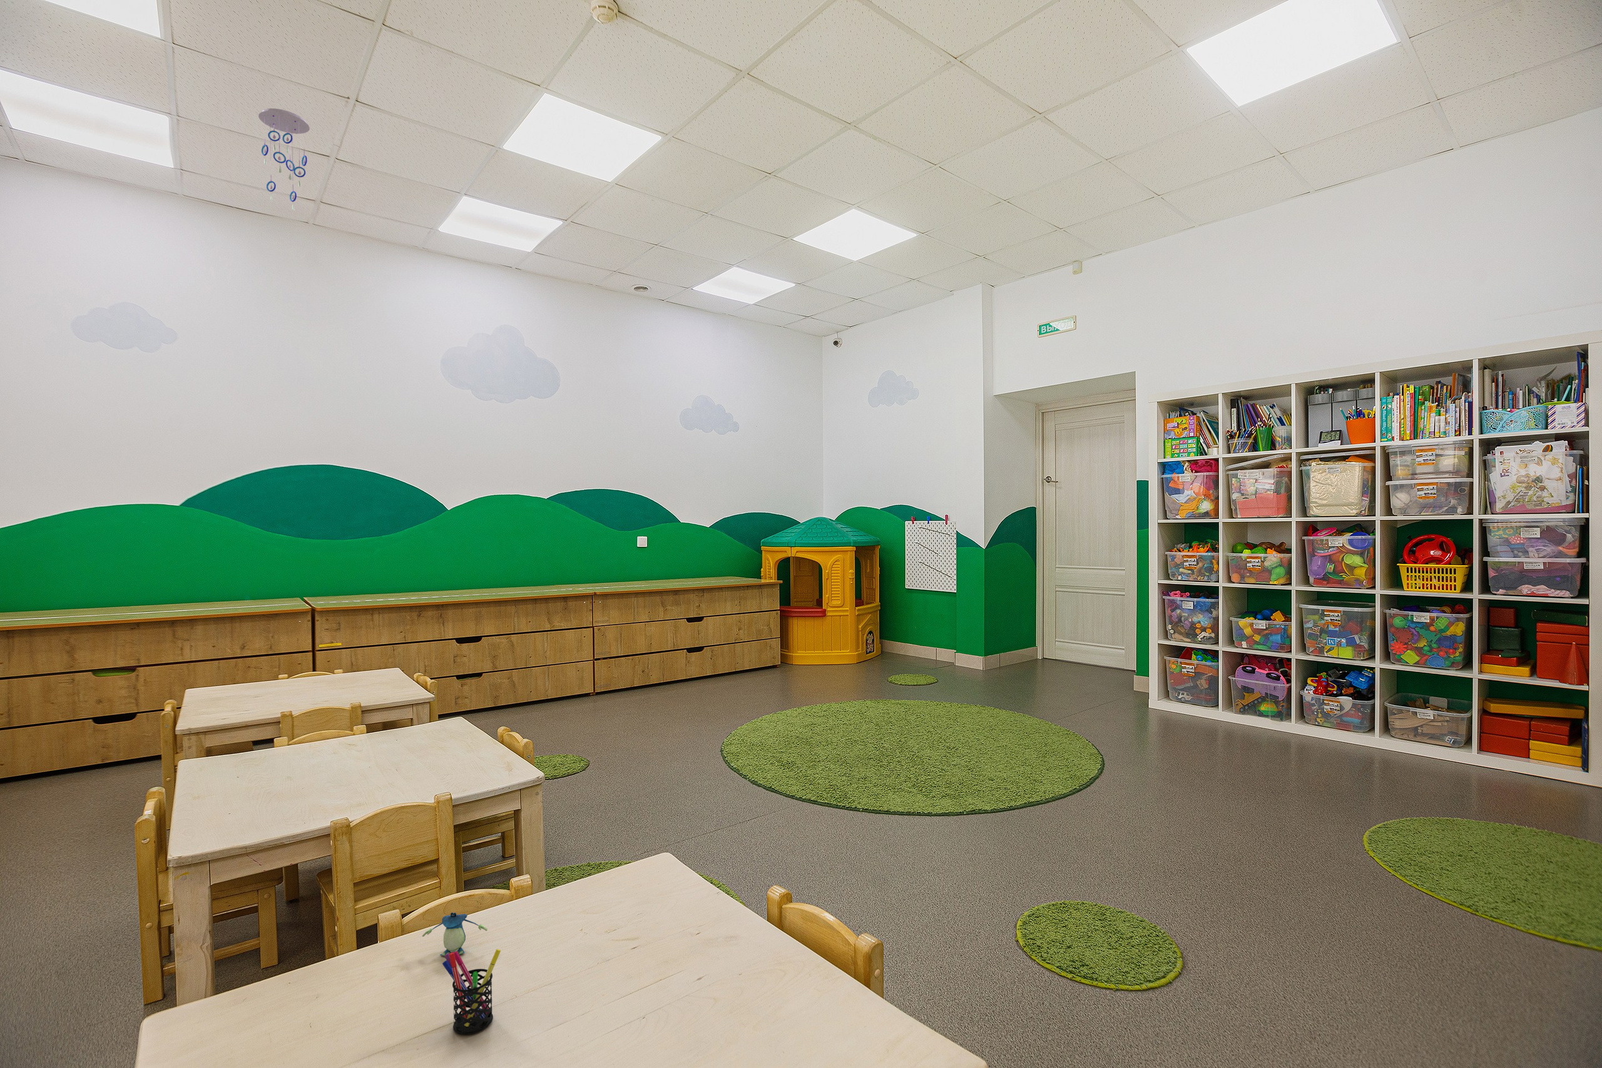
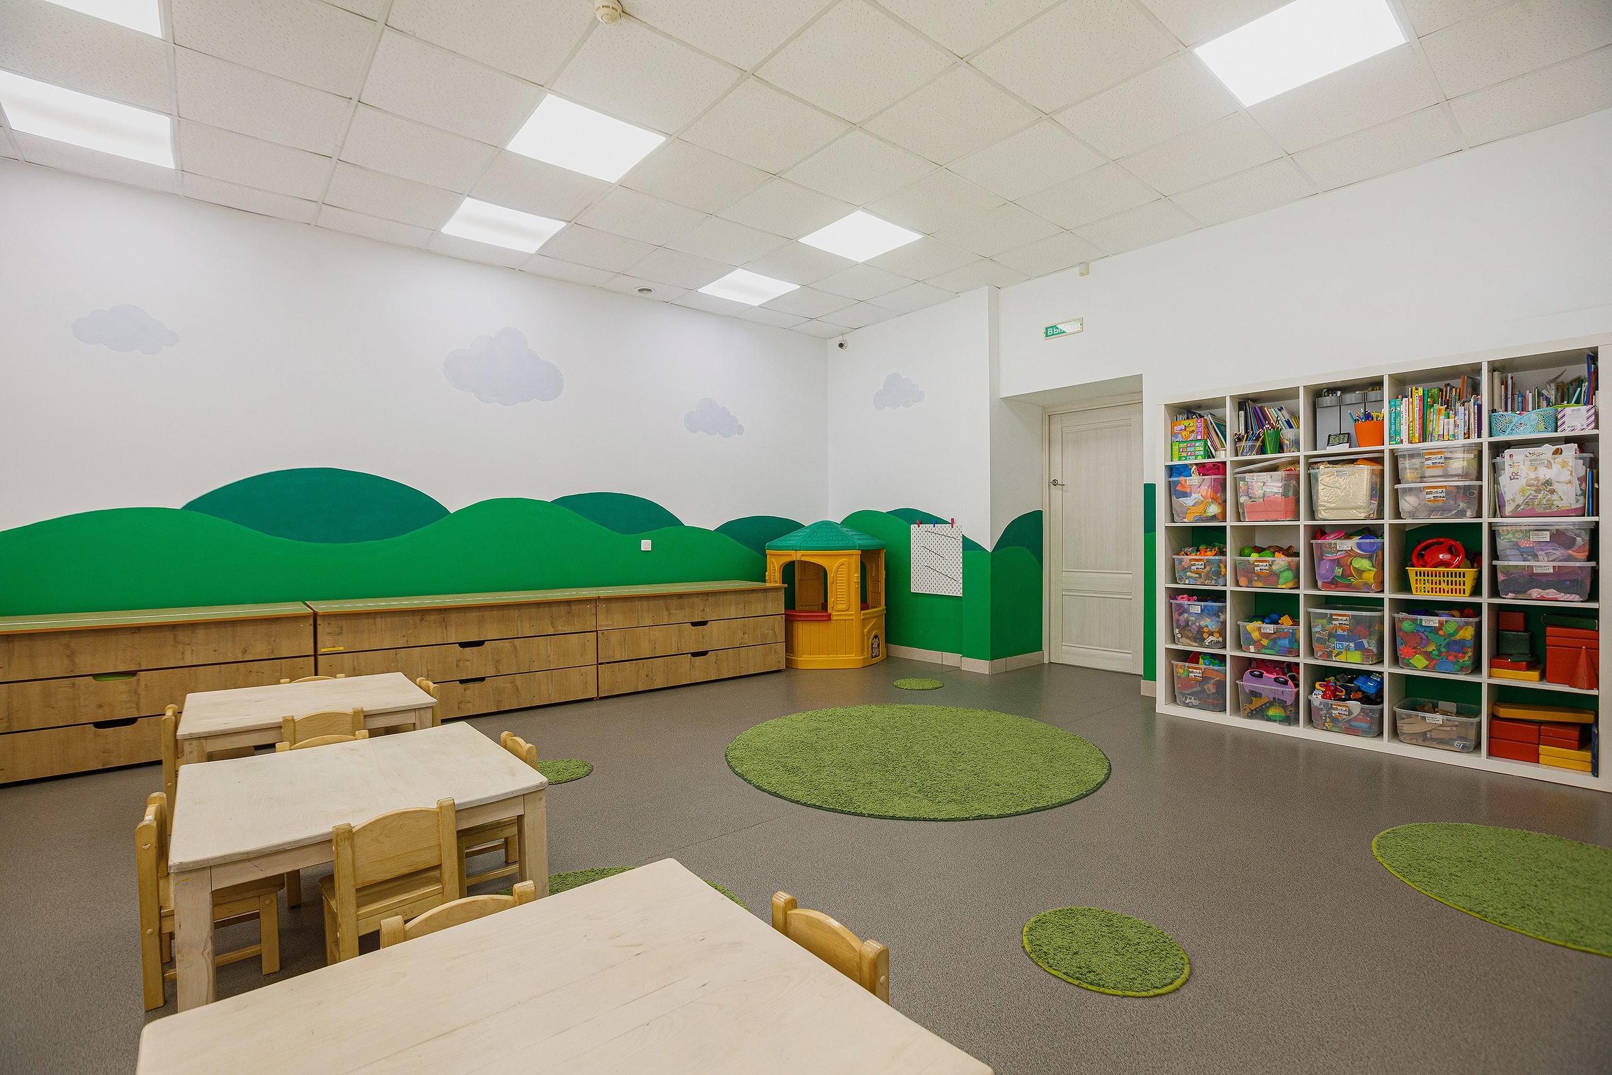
- toy figurine (454, 932)
- pen holder (471, 988)
- ceiling mobile (284, 162)
